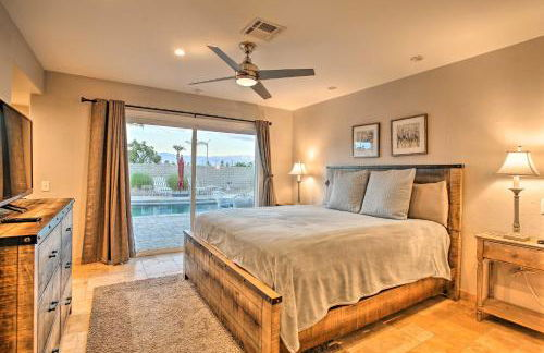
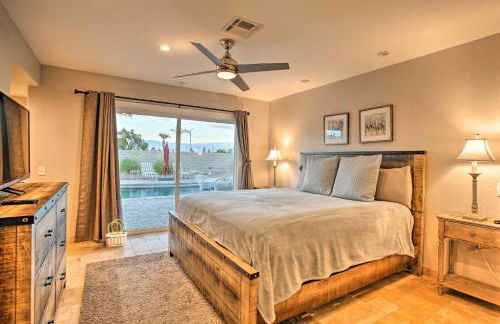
+ basket (116, 232)
